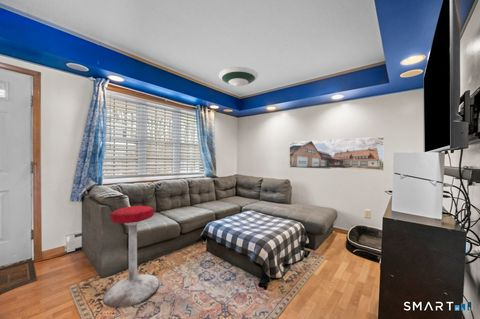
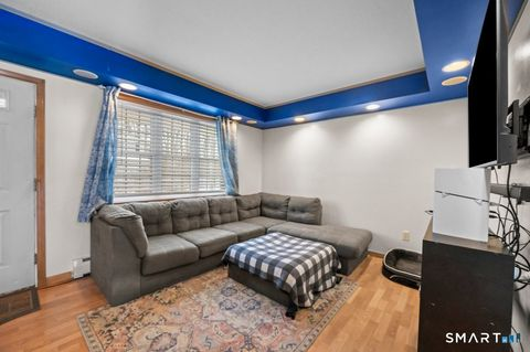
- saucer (238, 80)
- stool (132, 249)
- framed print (330, 154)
